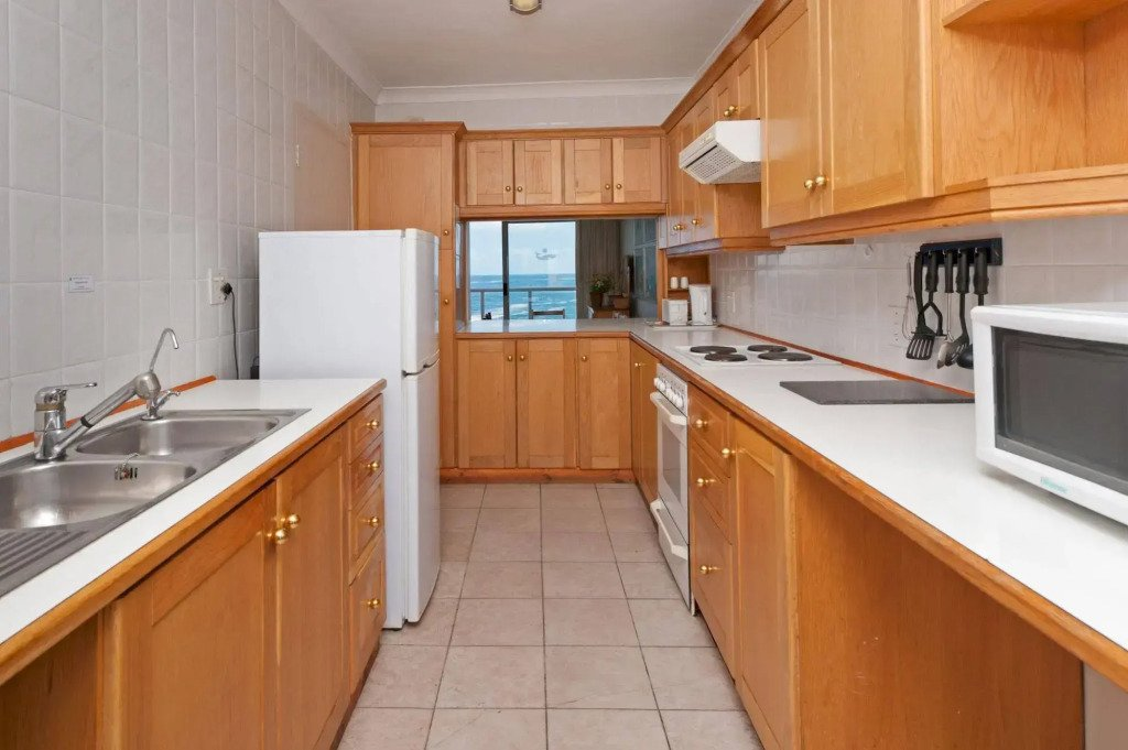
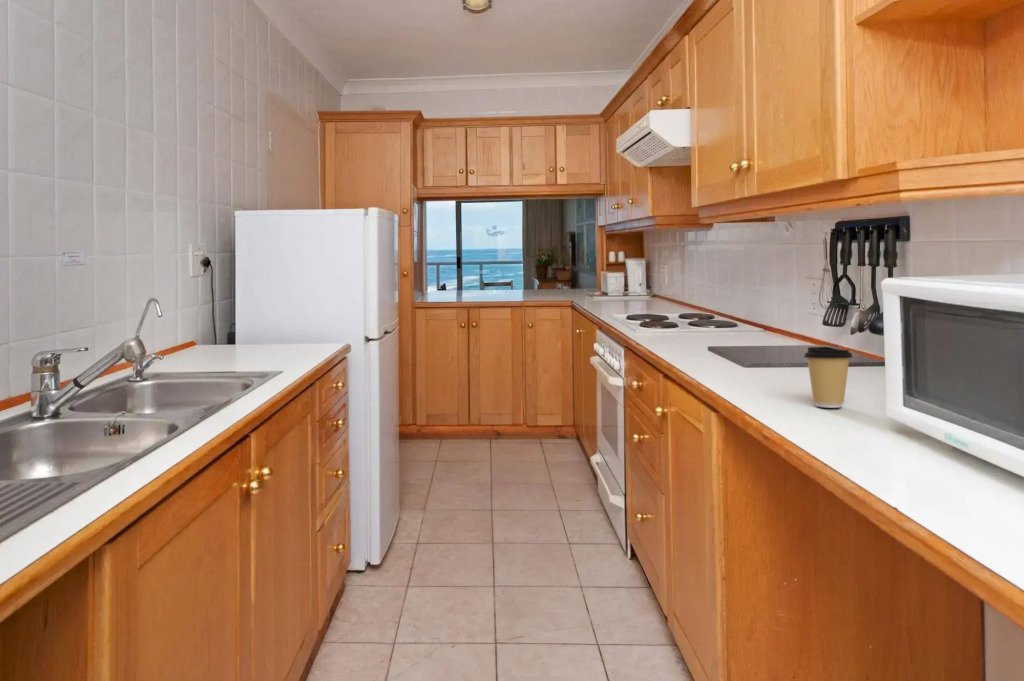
+ coffee cup (828, 376)
